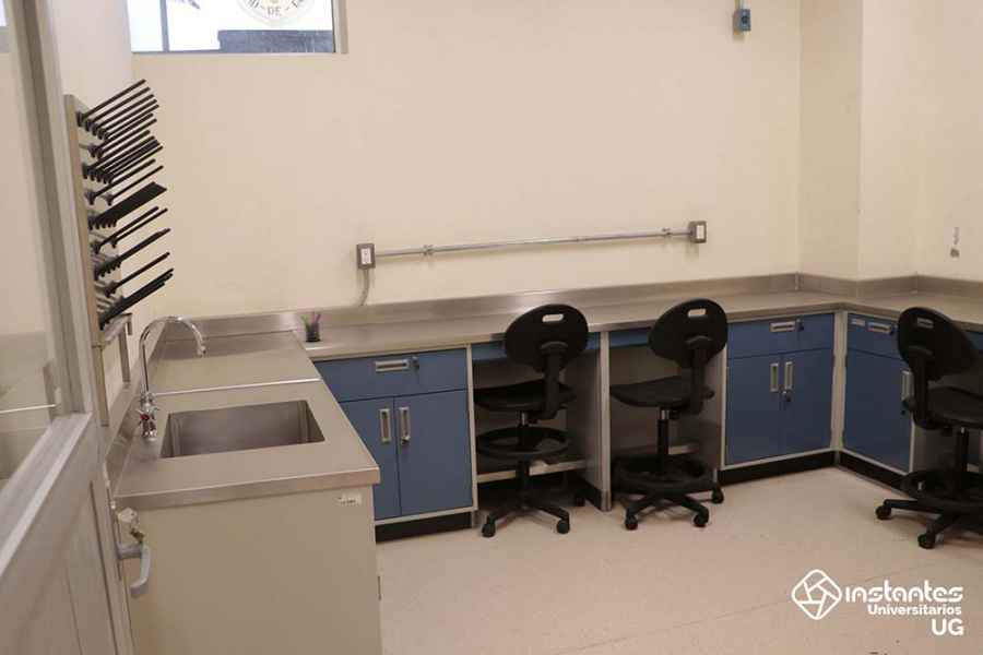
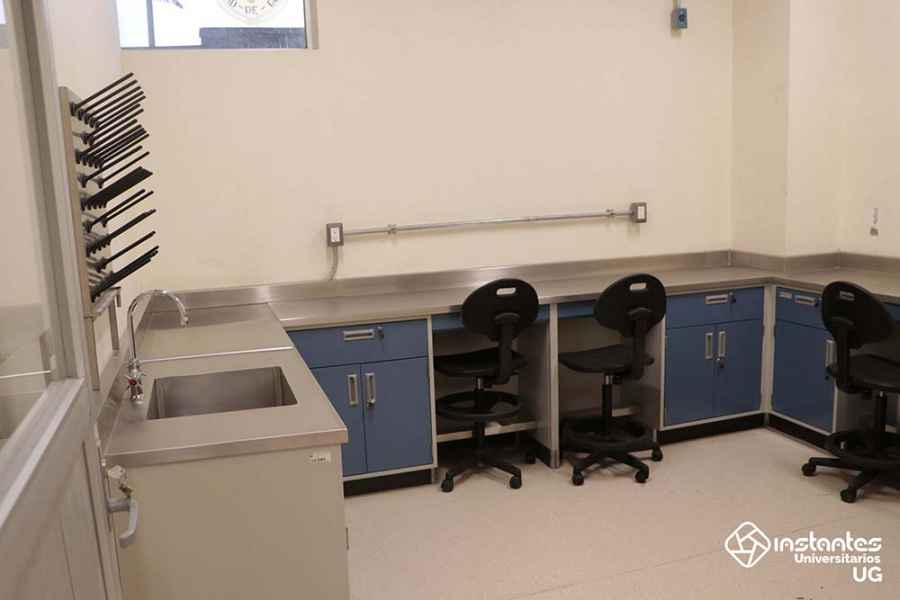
- pen holder (310, 325)
